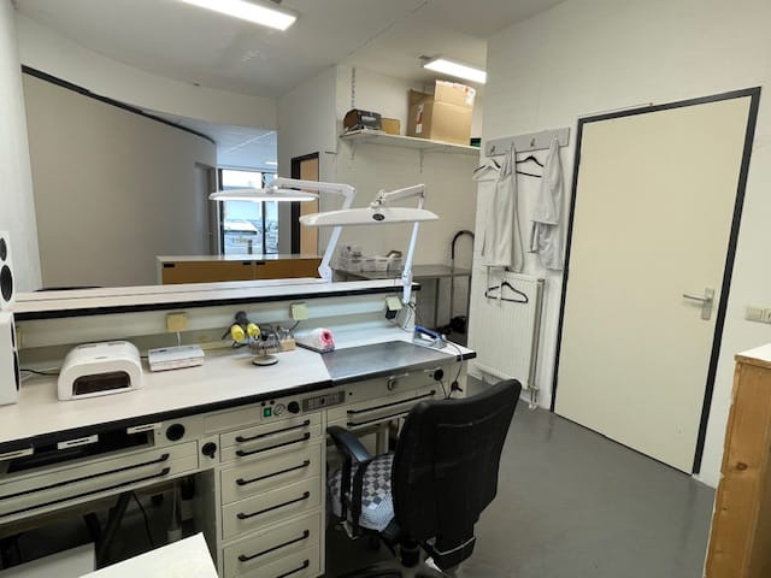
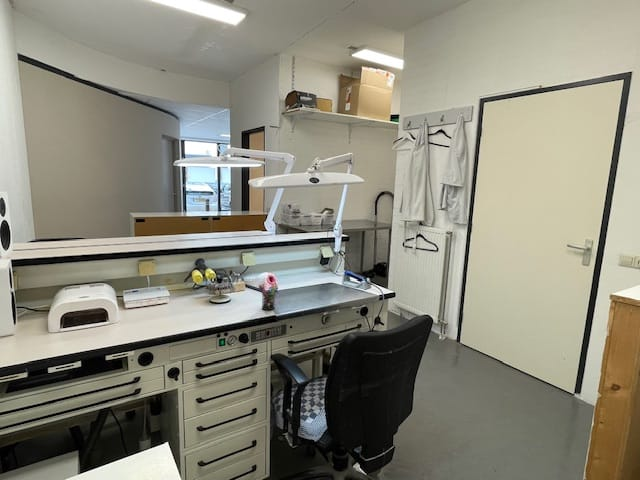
+ pen holder (268, 295)
